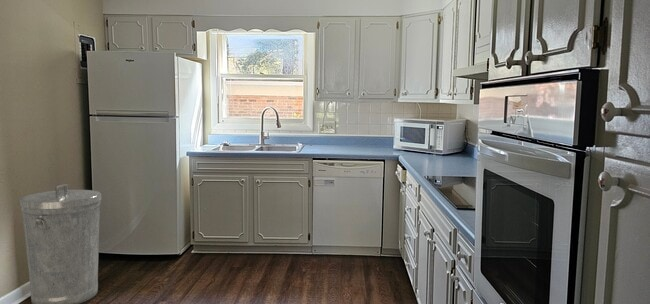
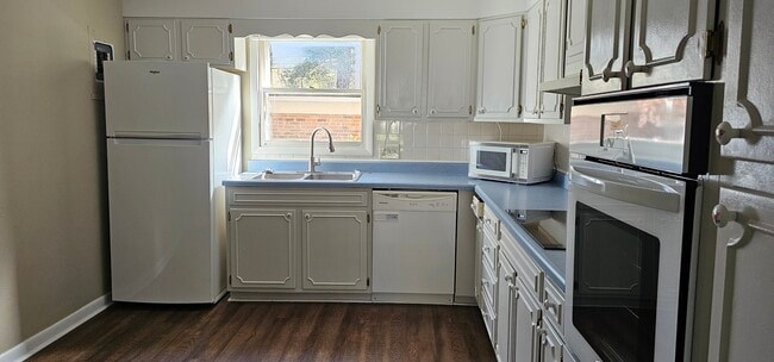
- trash can (63, 241)
